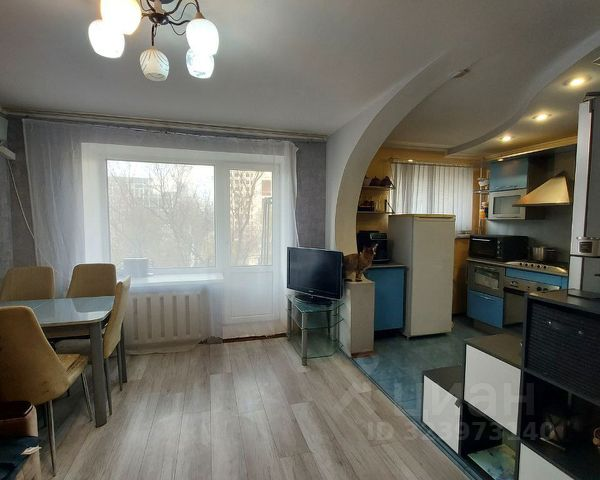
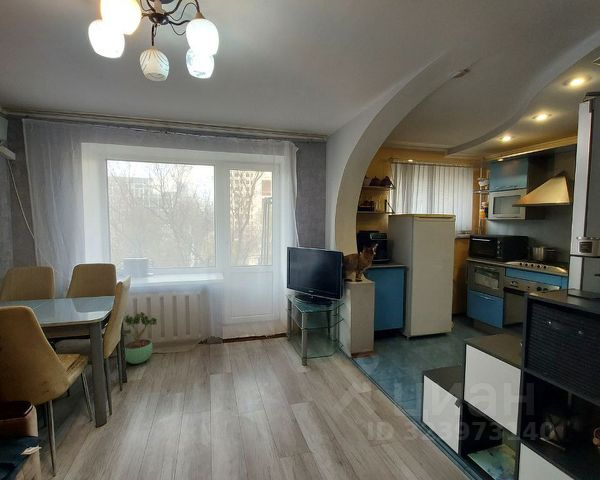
+ potted plant (139, 336)
